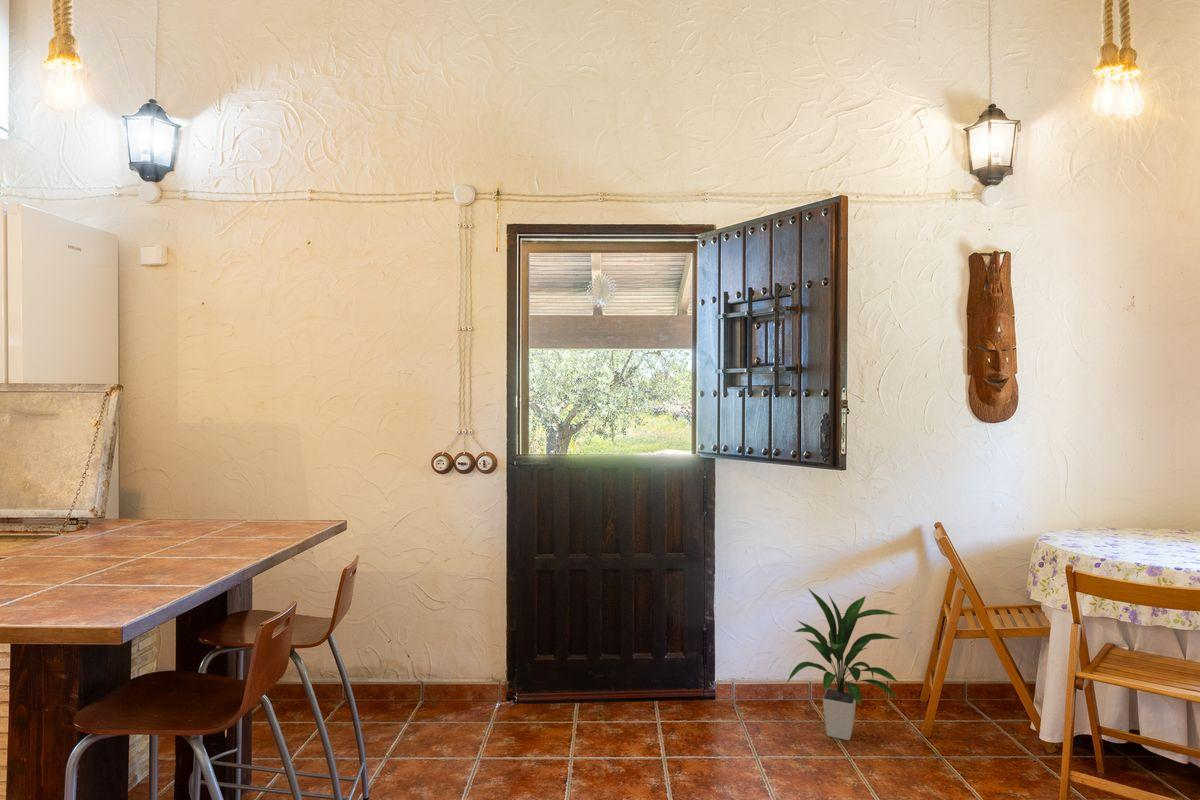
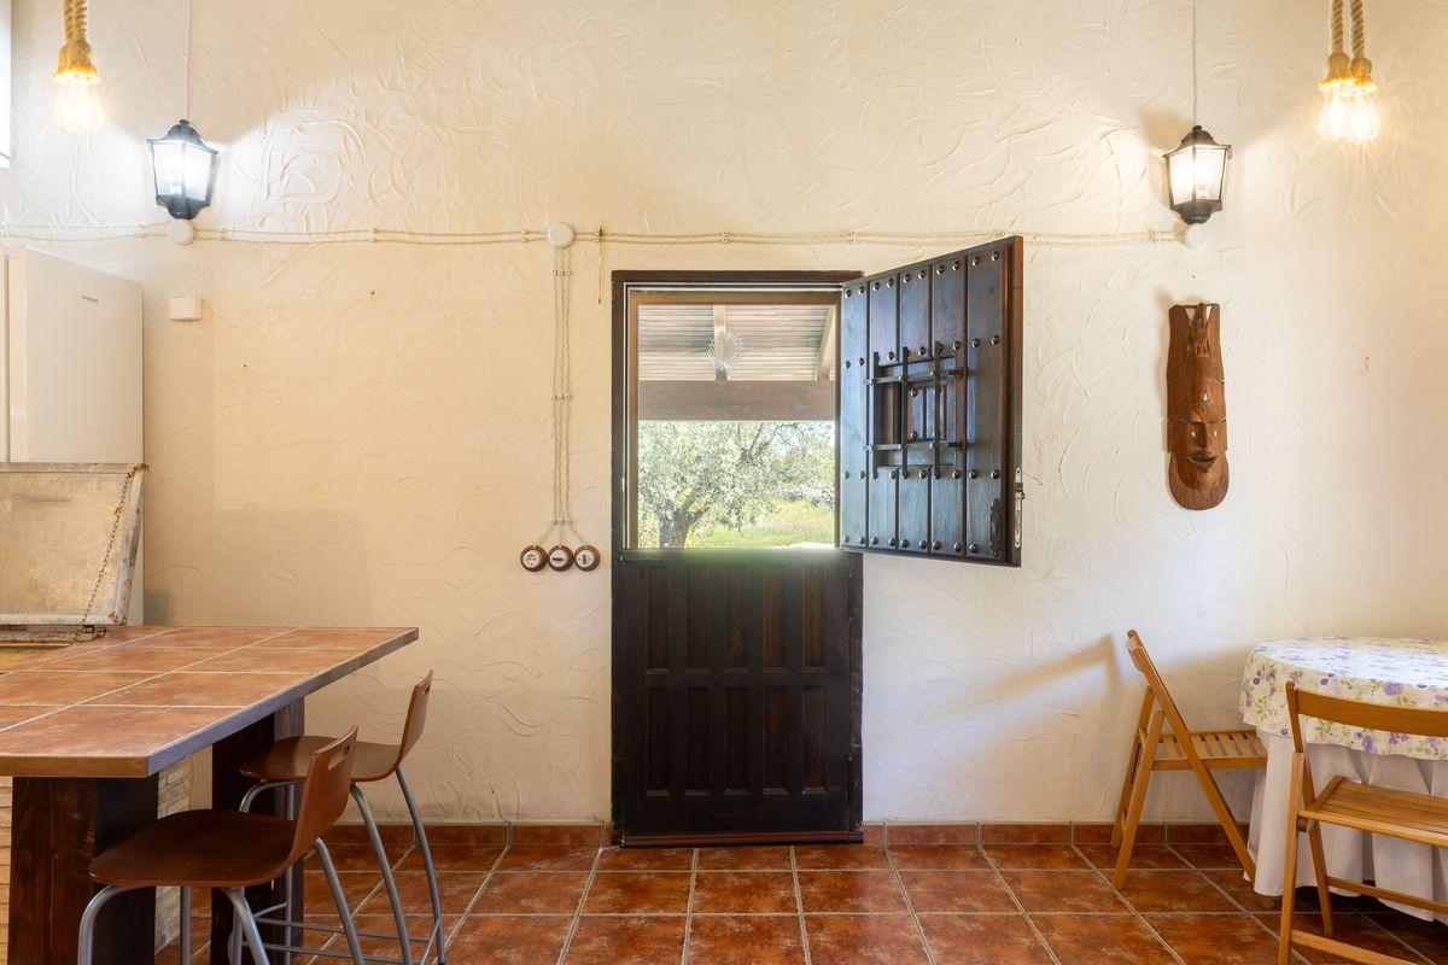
- indoor plant (842, 661)
